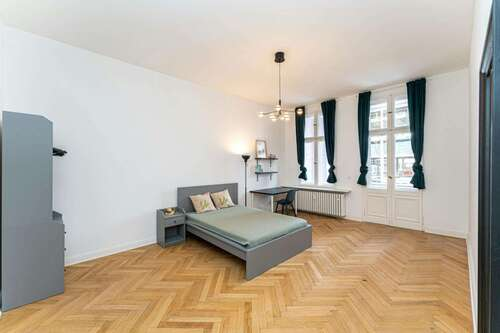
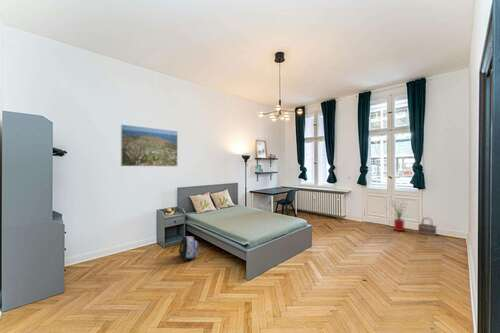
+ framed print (151, 147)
+ house plant (399, 213)
+ backpack (189, 247)
+ basket (427, 225)
